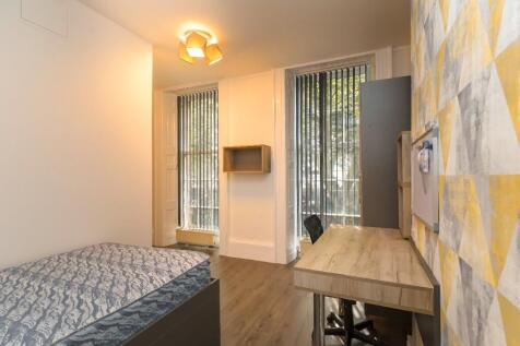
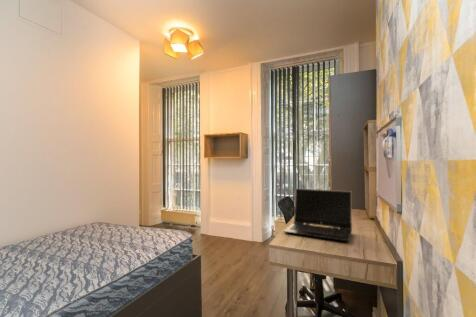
+ laptop computer (318, 212)
